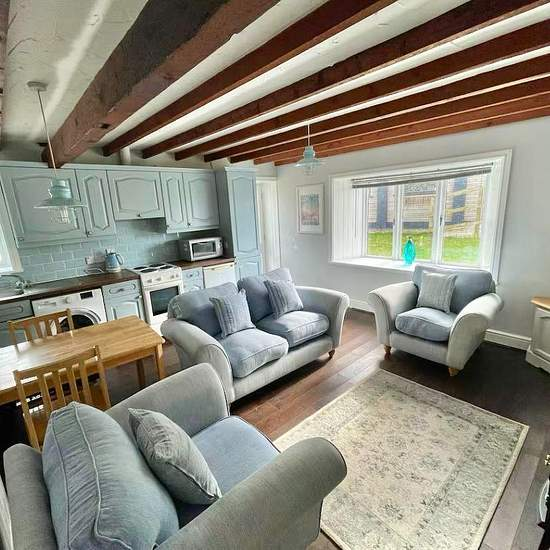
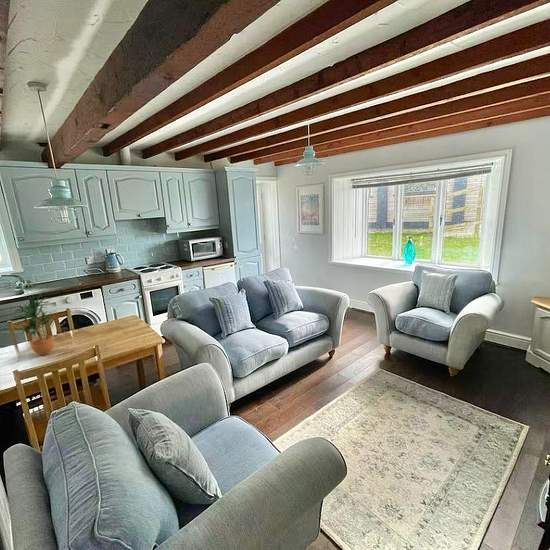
+ potted plant (35, 324)
